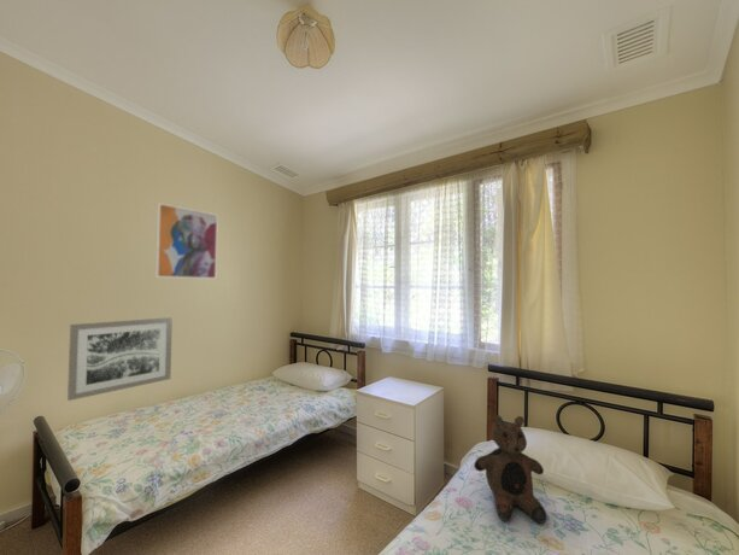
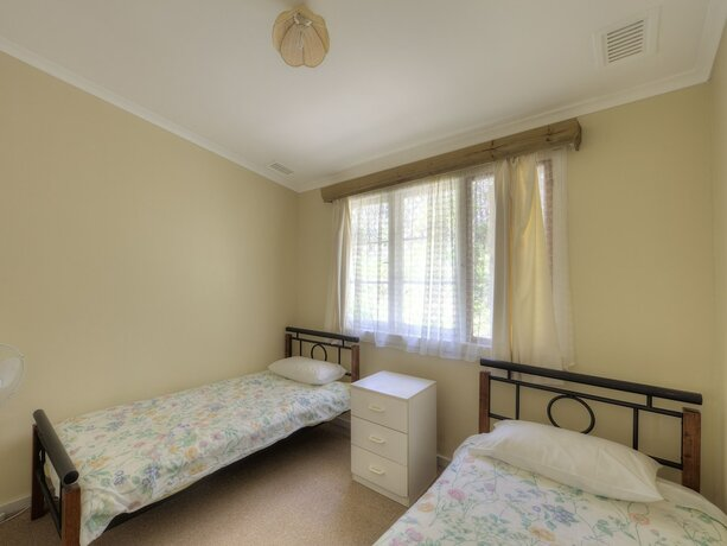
- wall art (188, 243)
- teddy bear (512, 462)
- wall art (124, 354)
